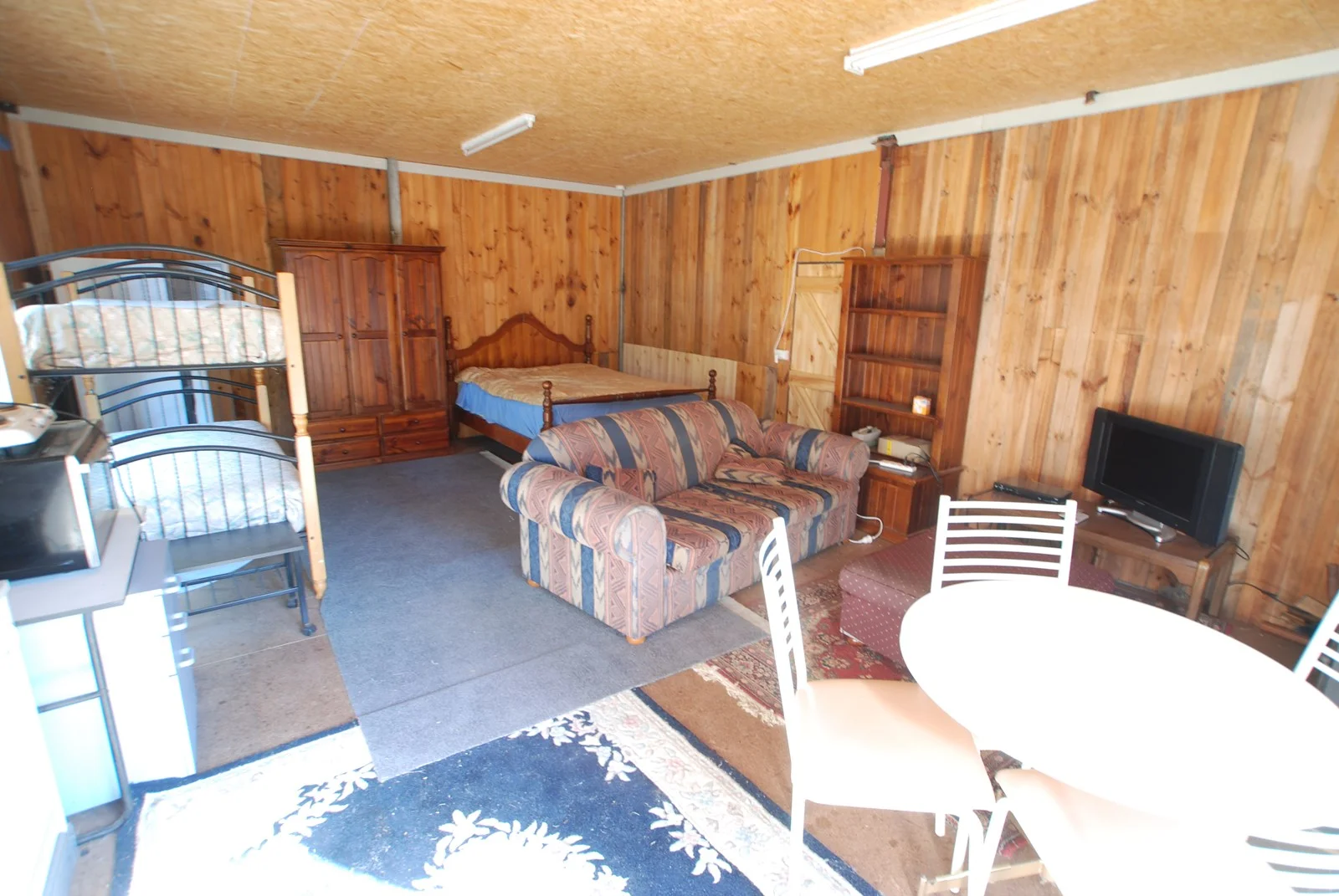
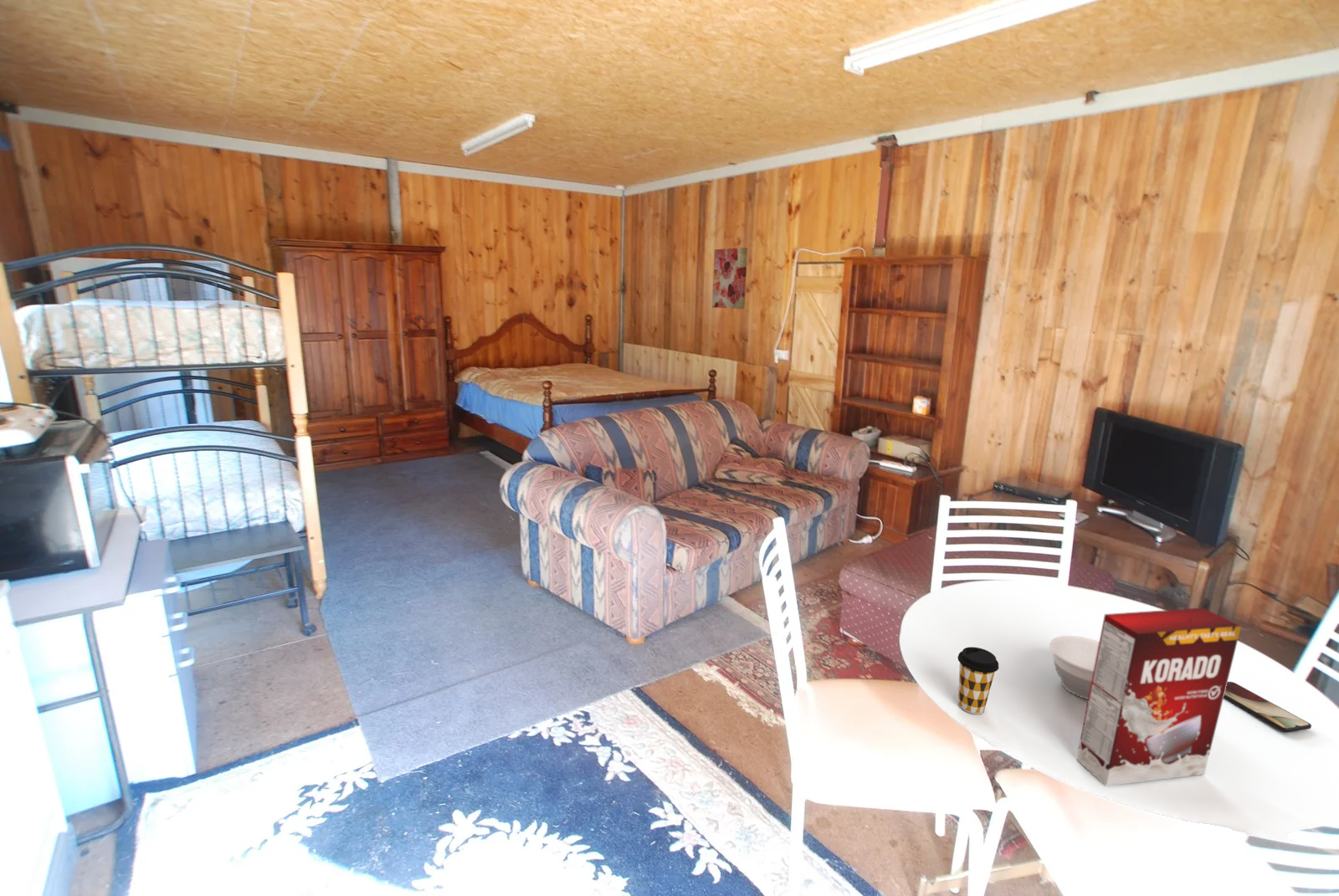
+ bowl (1087, 671)
+ coffee cup (975, 681)
+ cereal box (1155, 695)
+ wall art (729, 279)
+ smartphone (1257, 705)
